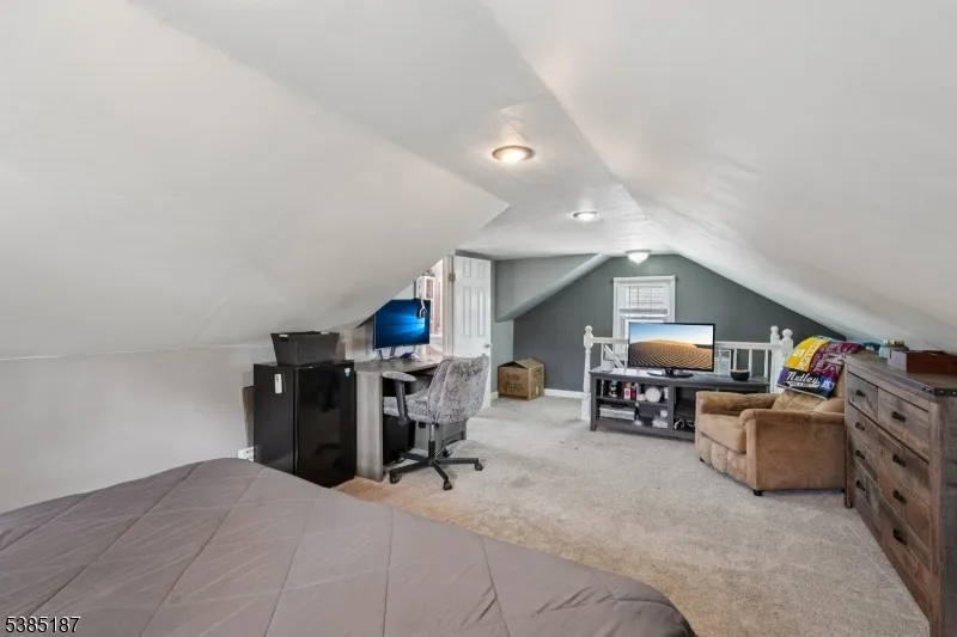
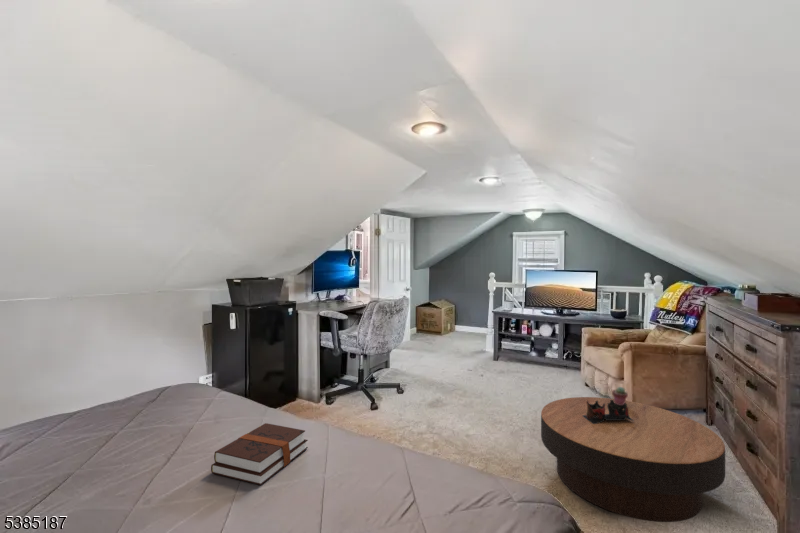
+ hardback book (262, 449)
+ potted succulent (619, 395)
+ coffee table (623, 452)
+ decorative bowl (608, 410)
